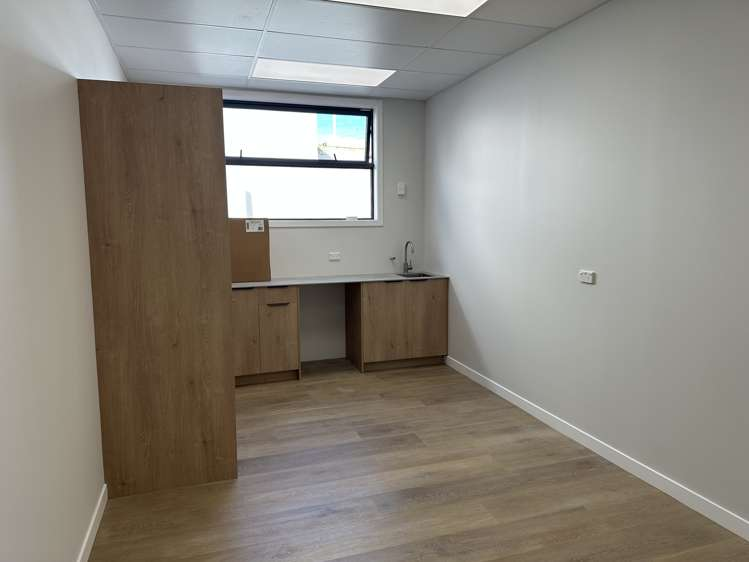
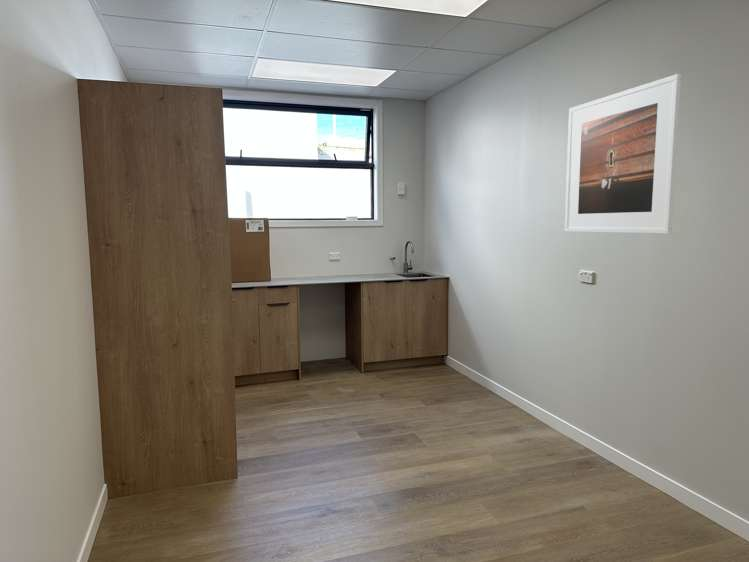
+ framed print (614, 164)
